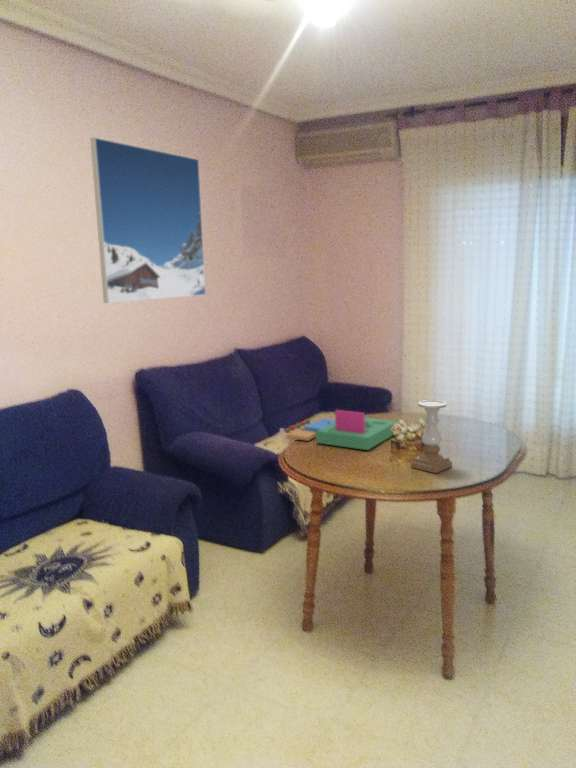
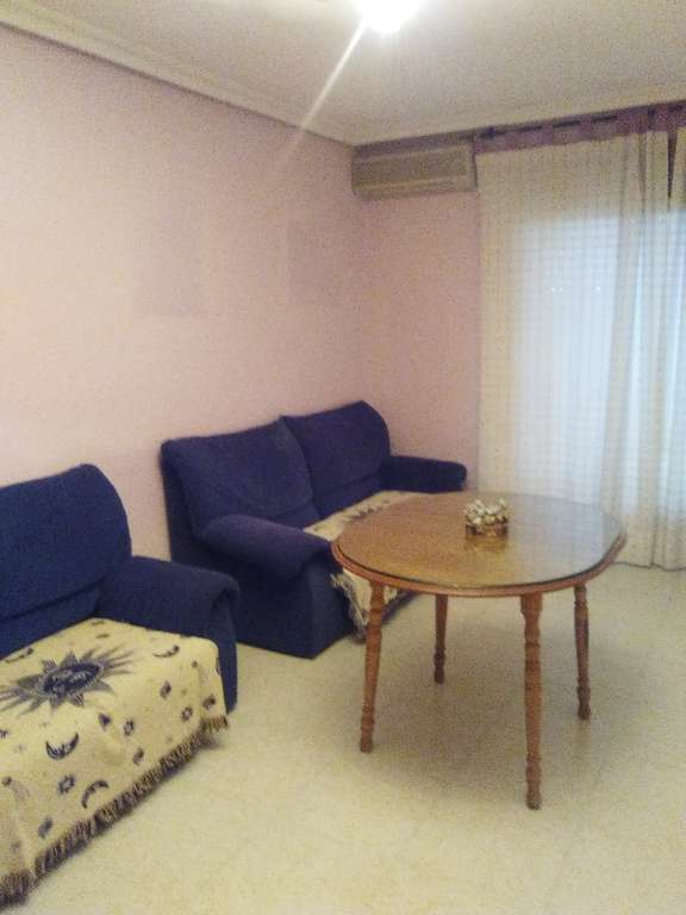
- board game (337, 419)
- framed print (154, 225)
- candle holder (431, 435)
